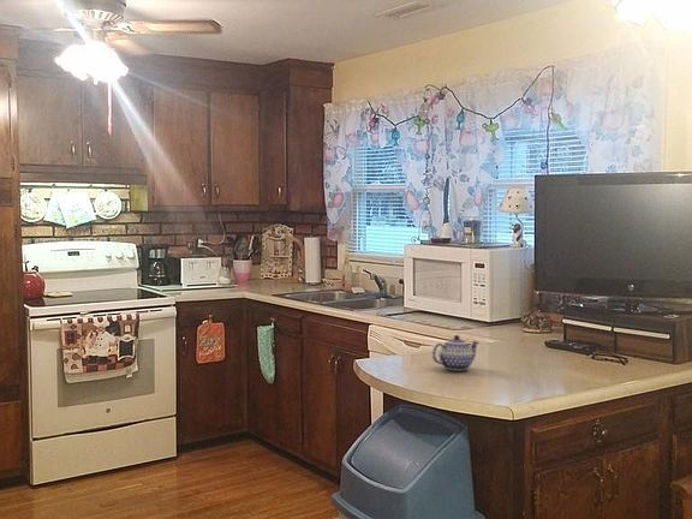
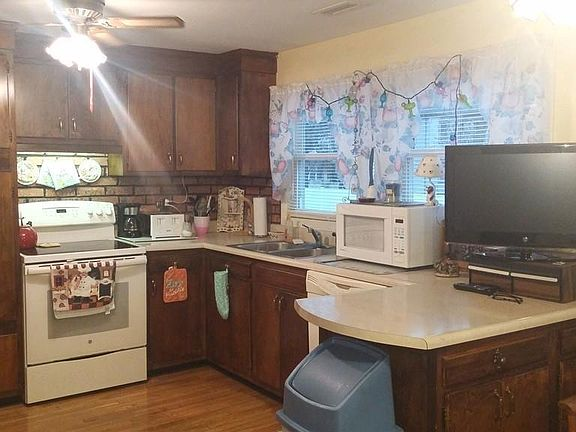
- teapot (455, 351)
